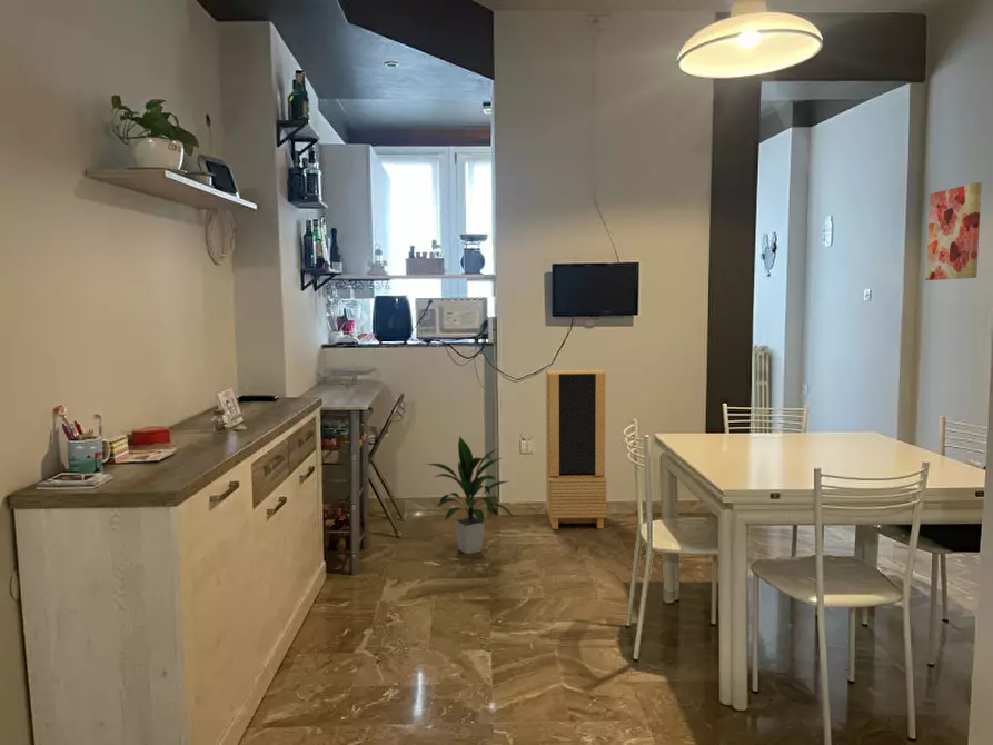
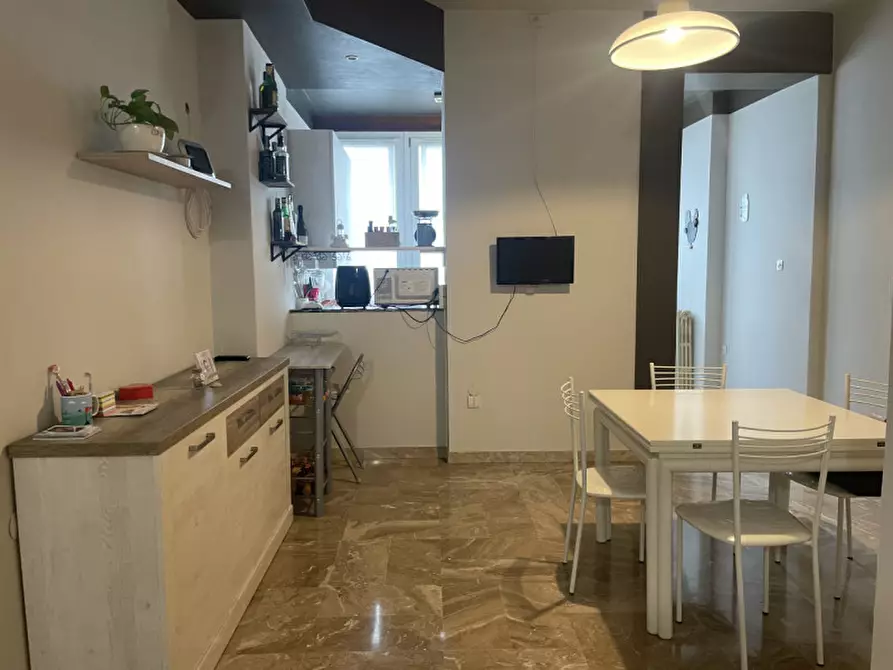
- indoor plant (473, 495)
- wall art (952, 234)
- storage cabinet (575, 447)
